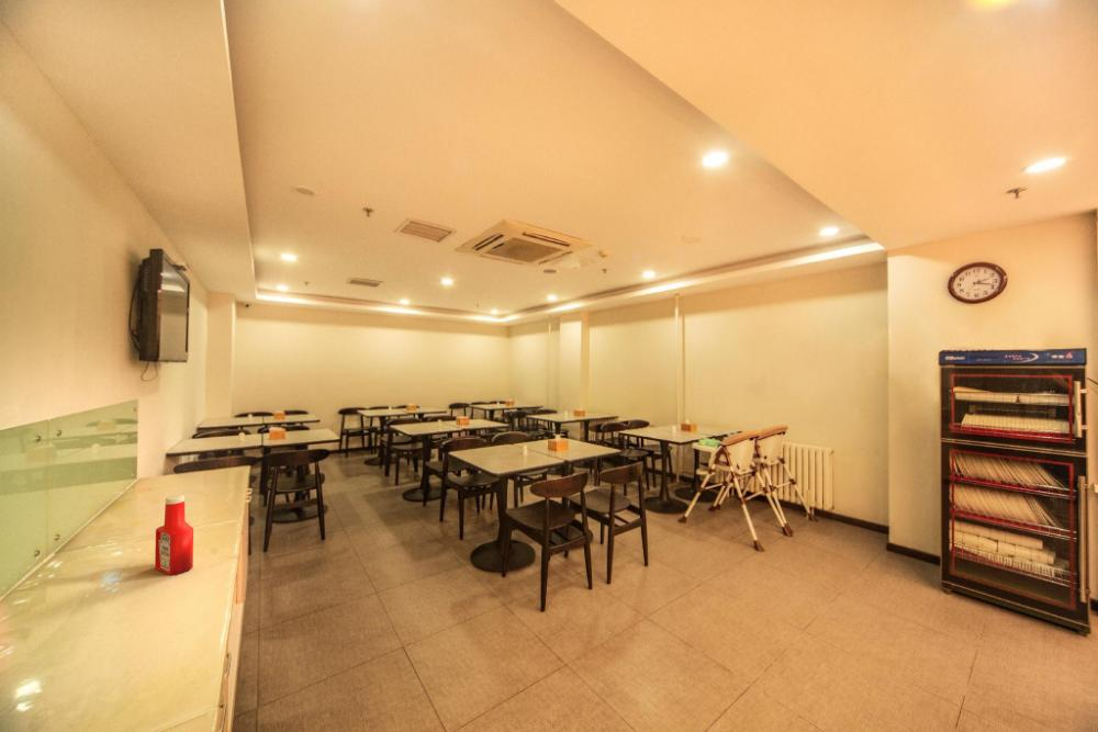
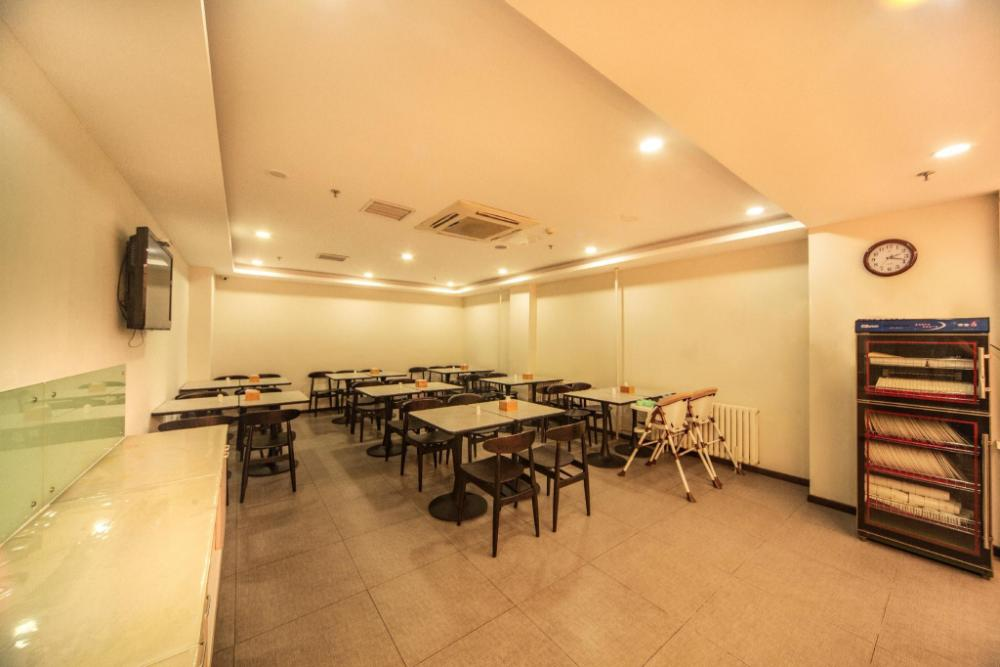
- soap bottle (175, 532)
